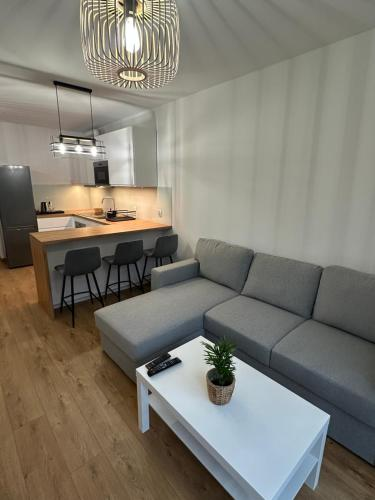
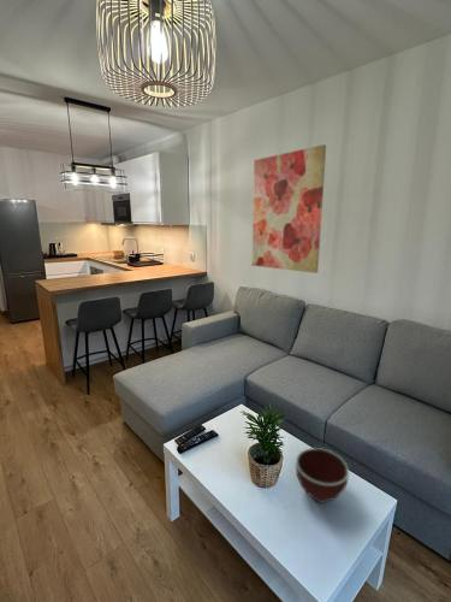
+ wall art (284, 213)
+ bowl (320, 480)
